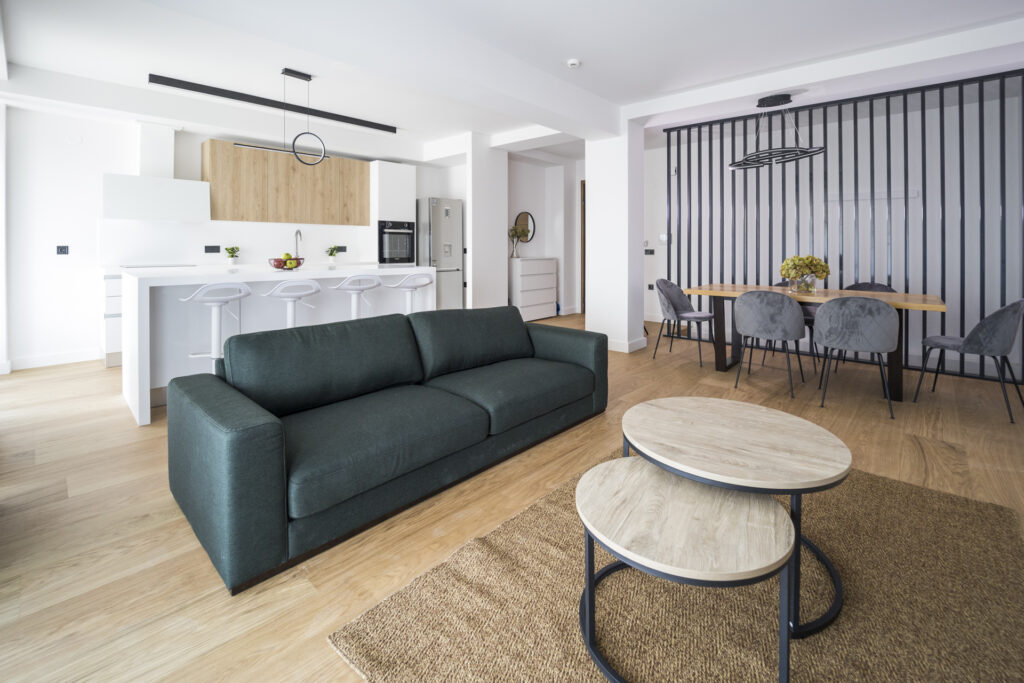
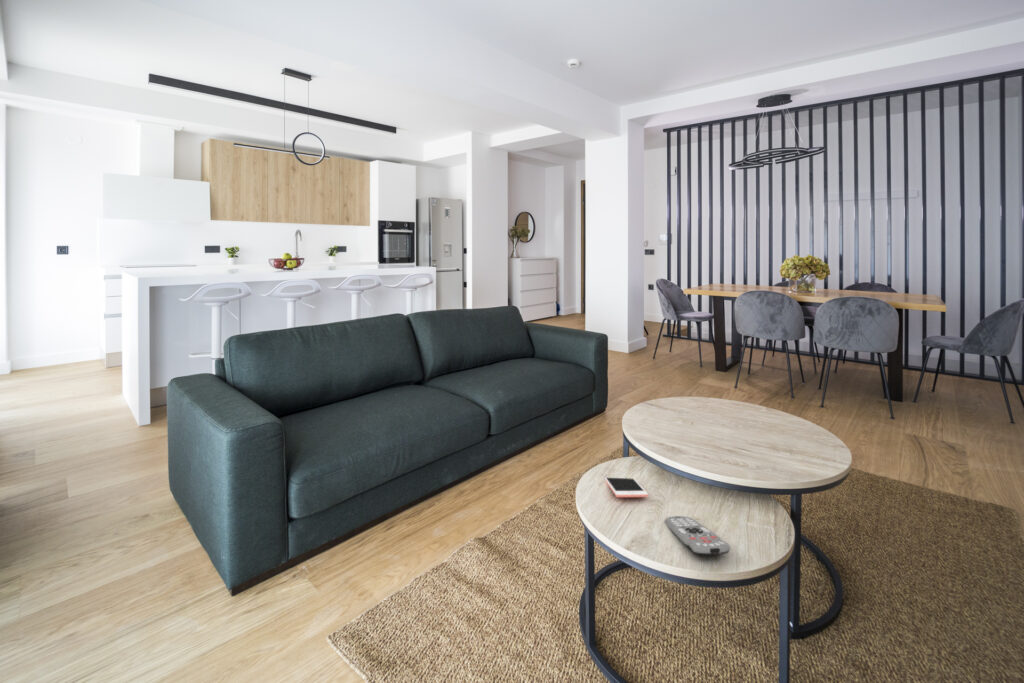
+ remote control (693, 534)
+ cell phone (624, 485)
